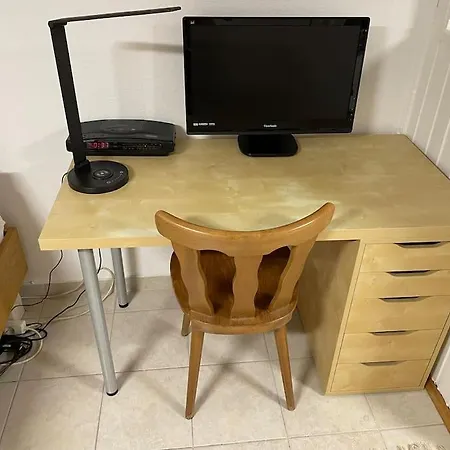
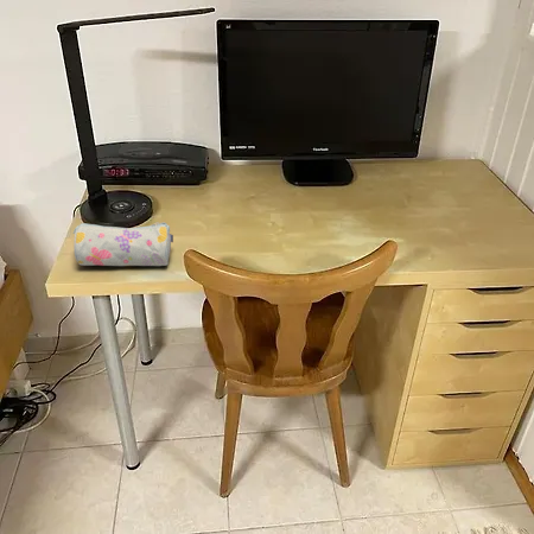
+ pencil case (123, 244)
